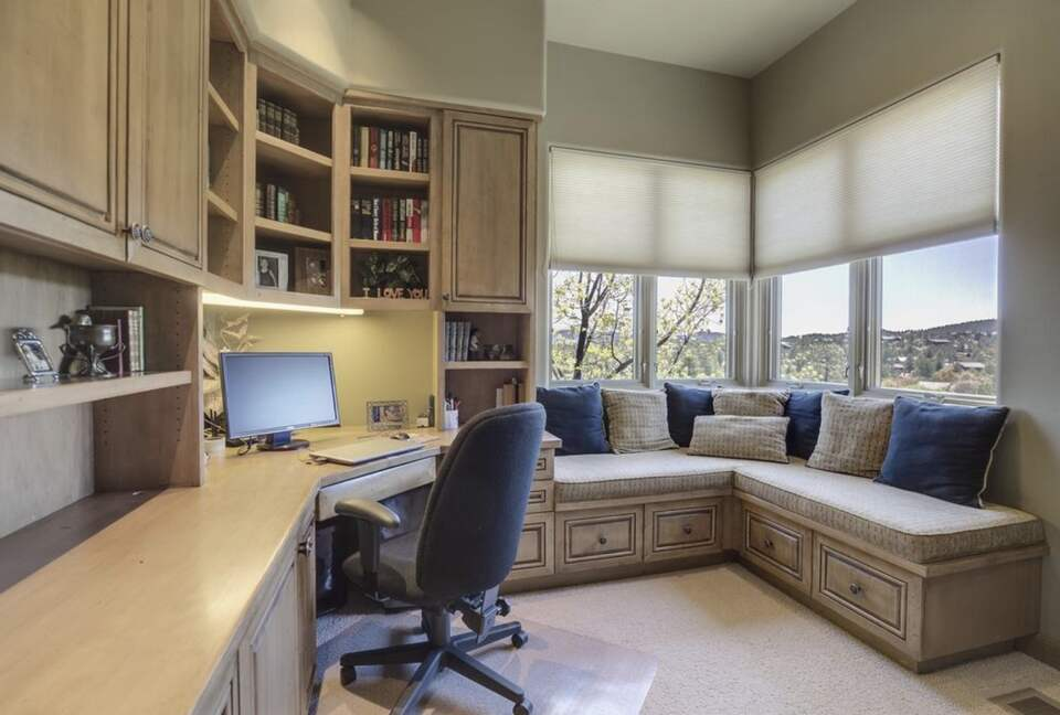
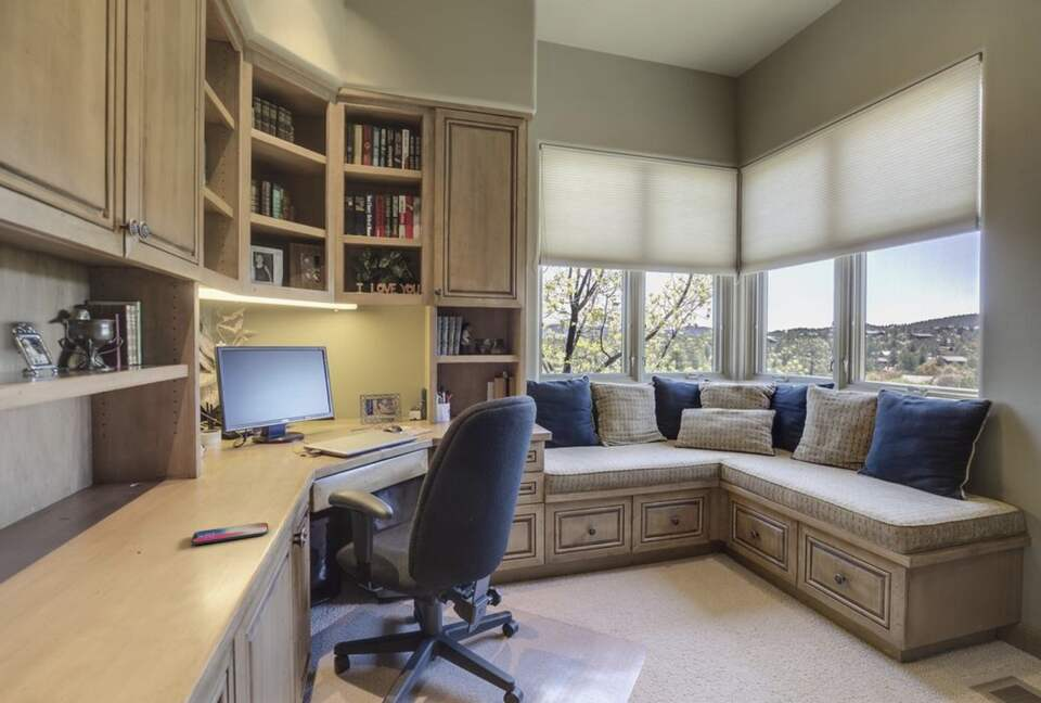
+ smartphone (231, 533)
